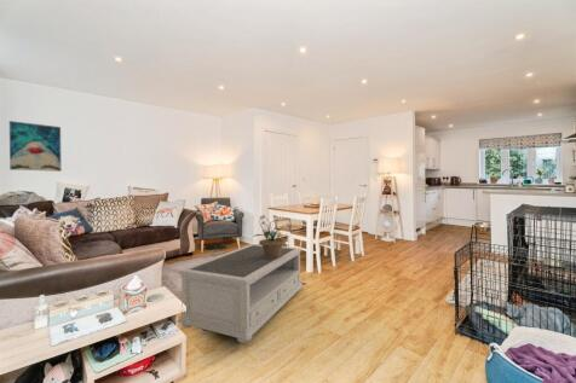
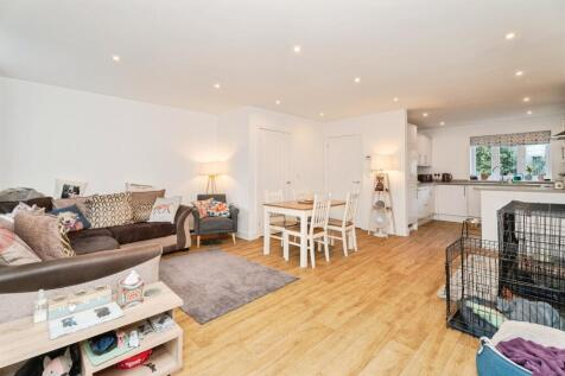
- wall art (36, 147)
- coffee table (249, 282)
- potted plant (270, 234)
